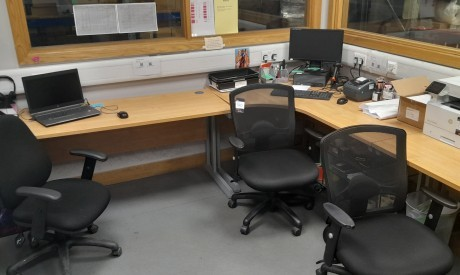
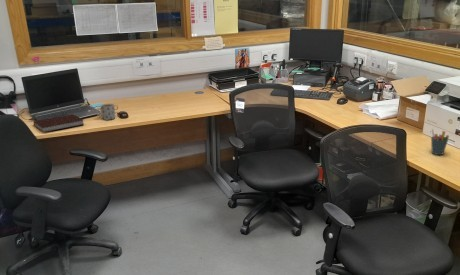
+ mug (105, 112)
+ notebook (58, 122)
+ pen holder (439, 141)
